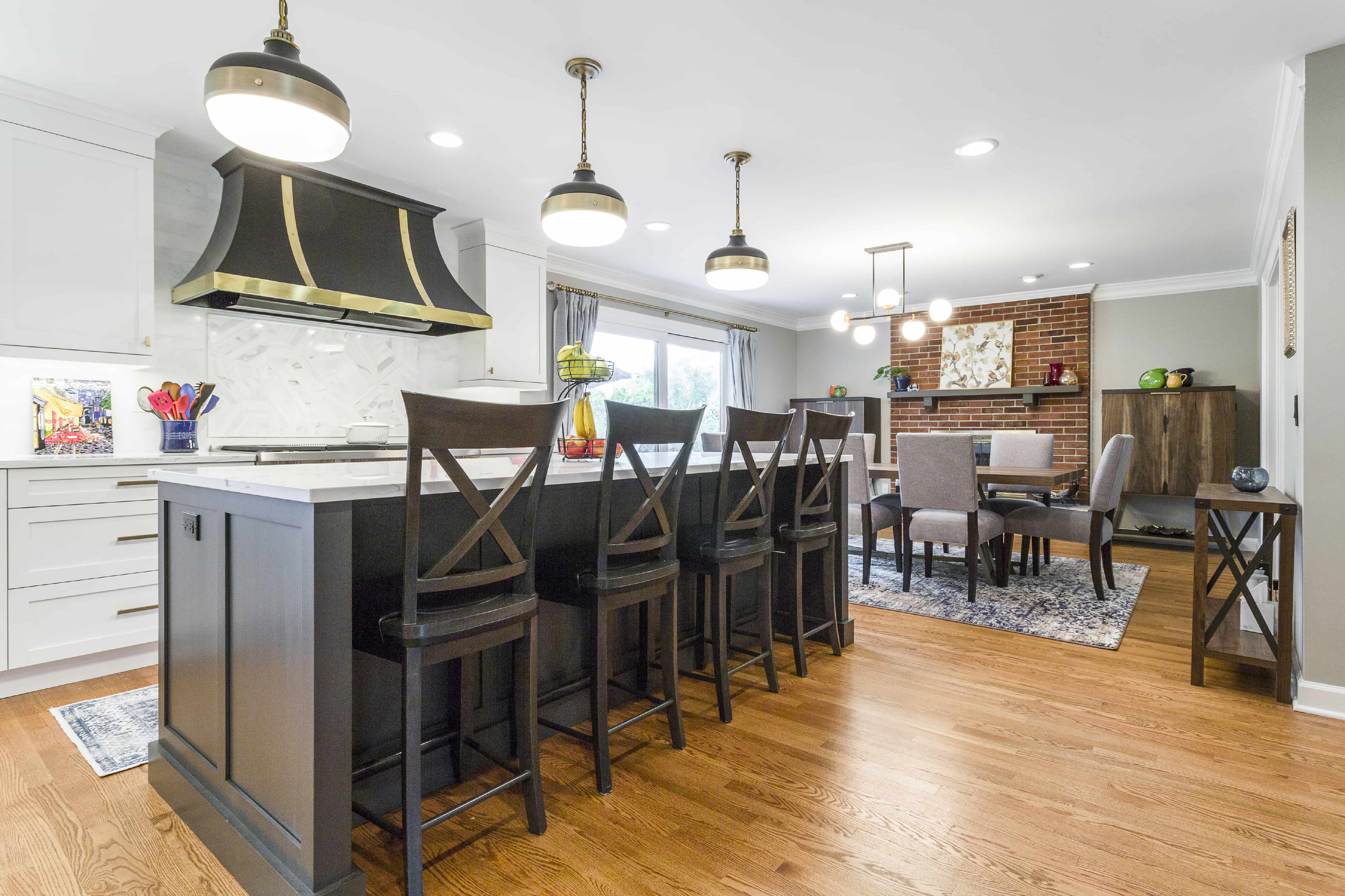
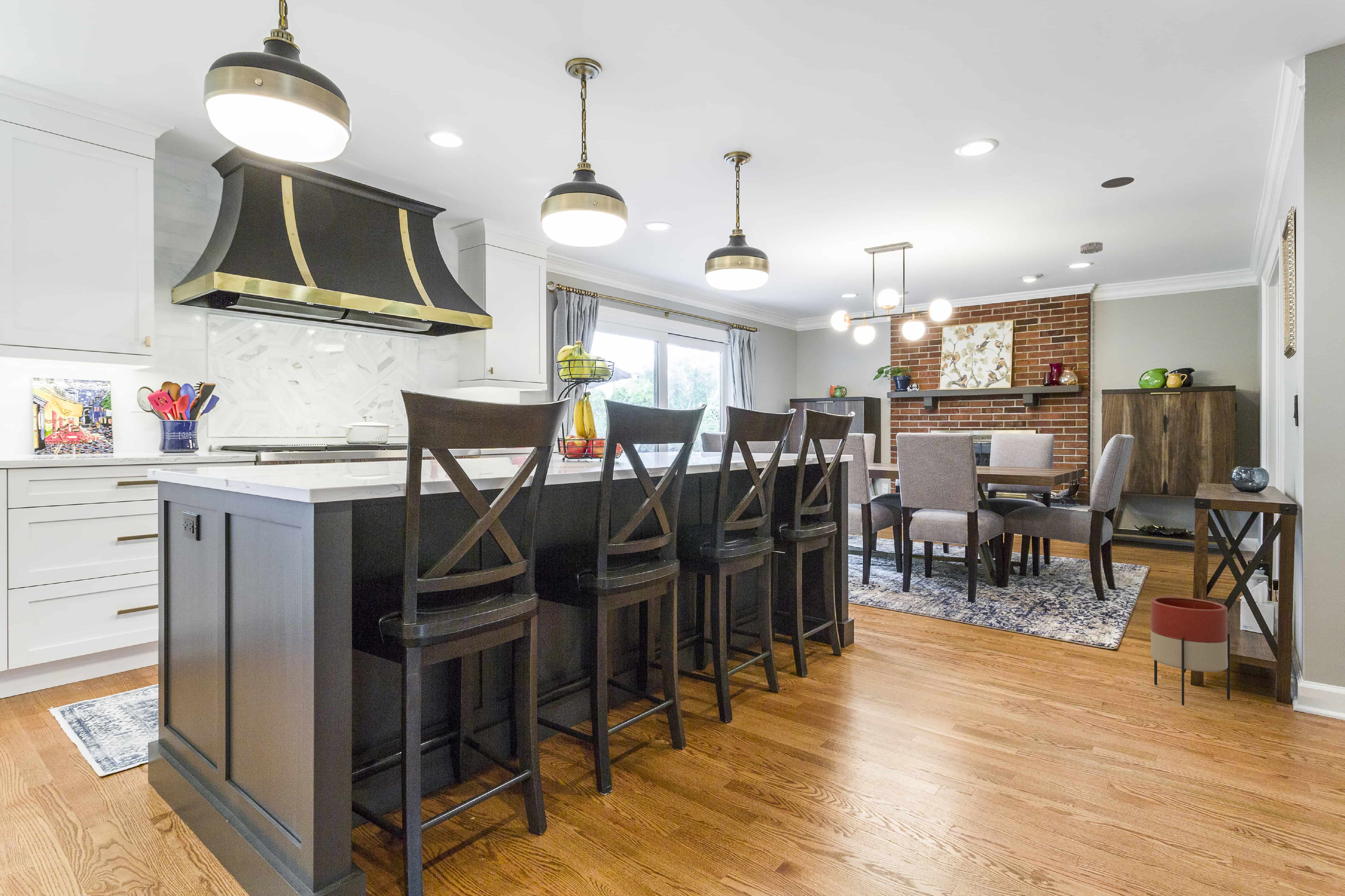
+ planter (1188, 650)
+ recessed light (1117, 181)
+ smoke detector (1091, 247)
